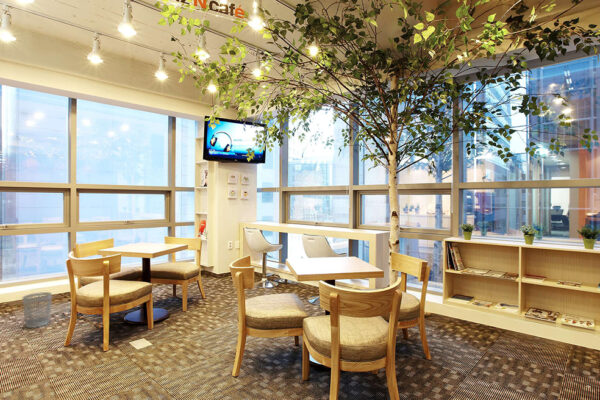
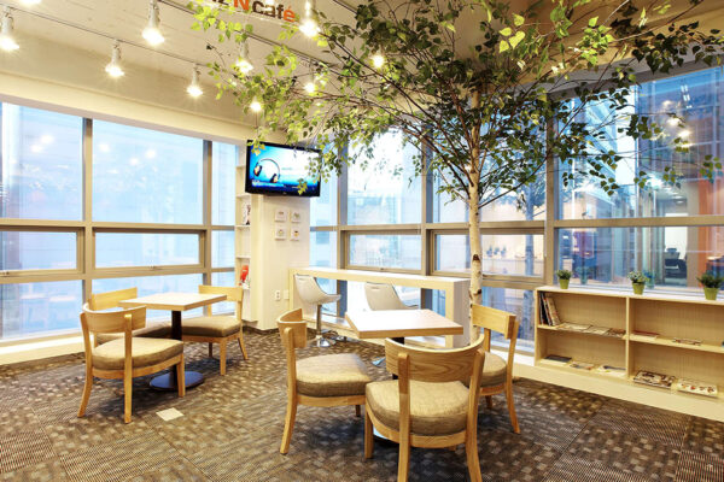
- wastebasket (37, 309)
